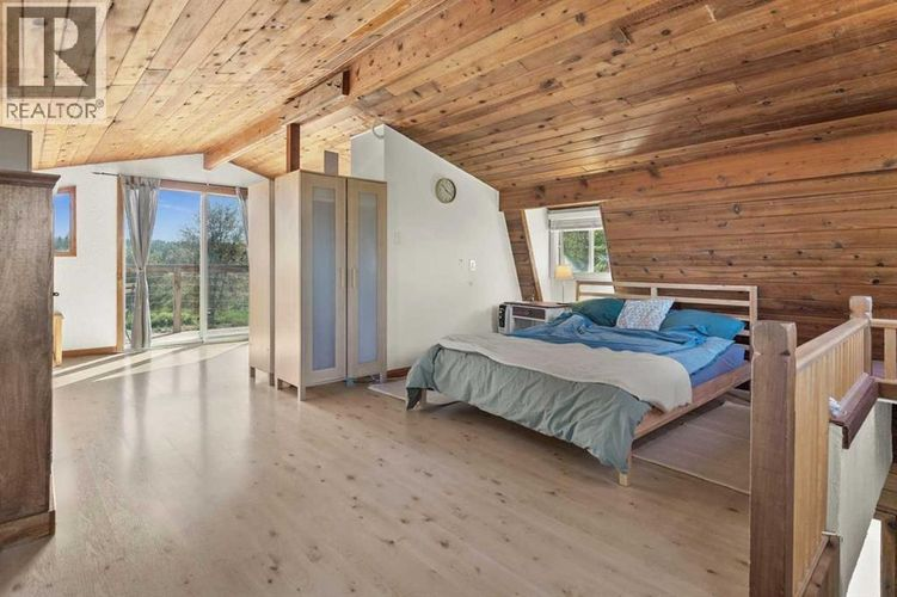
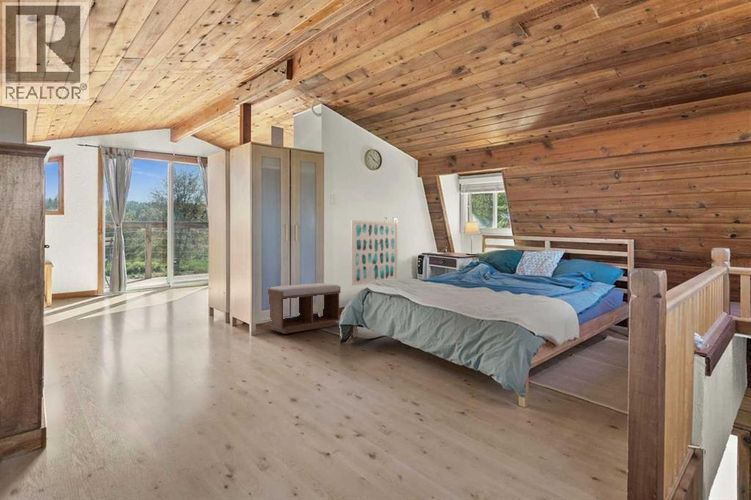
+ wall art (375, 252)
+ bench (303, 306)
